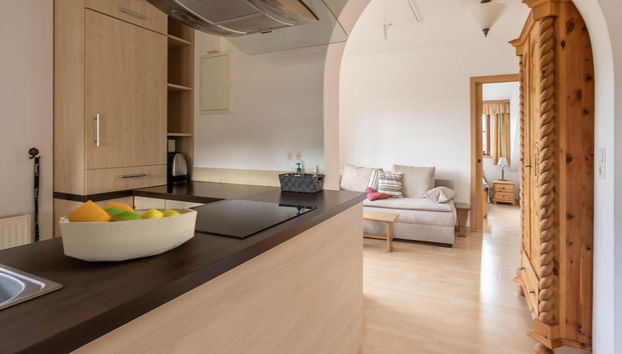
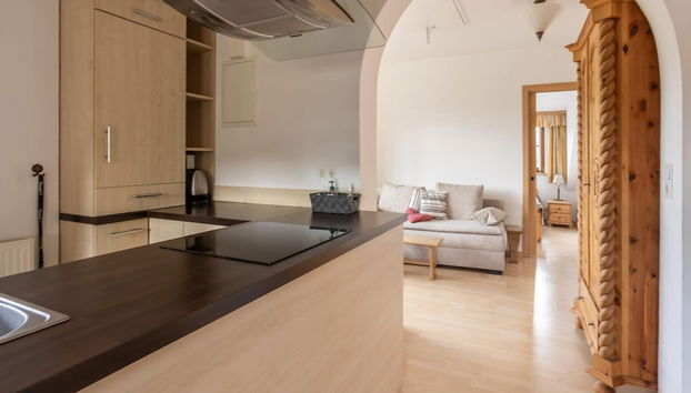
- fruit bowl (134, 224)
